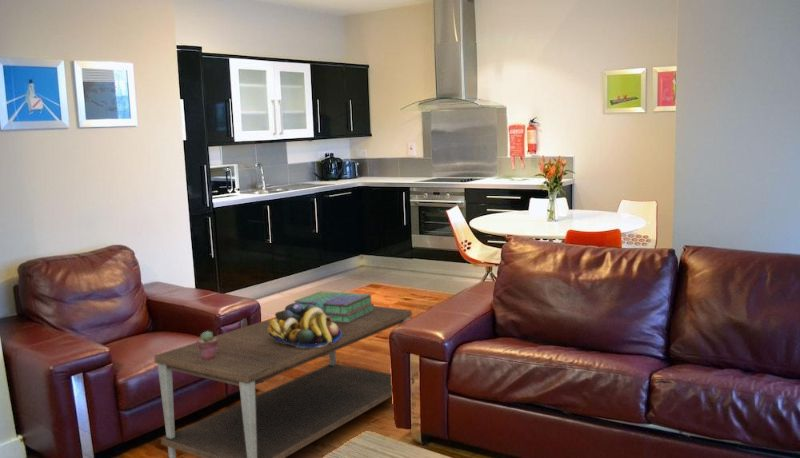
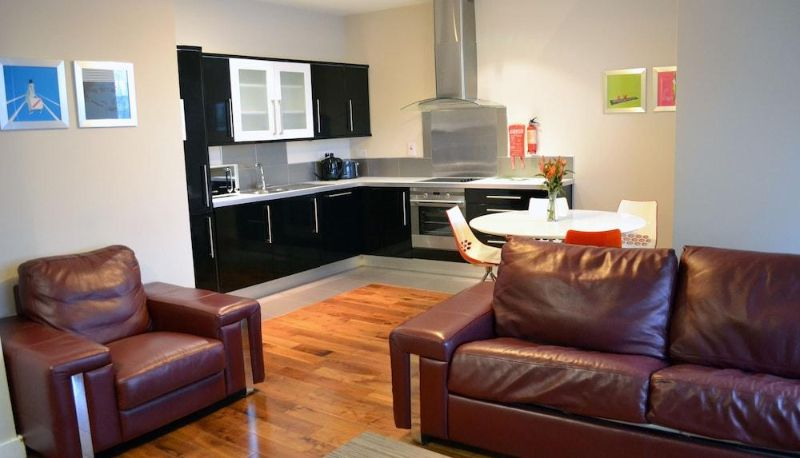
- potted succulent (207, 344)
- coffee table (298, 378)
- fruit bowl (305, 325)
- stack of books (333, 305)
